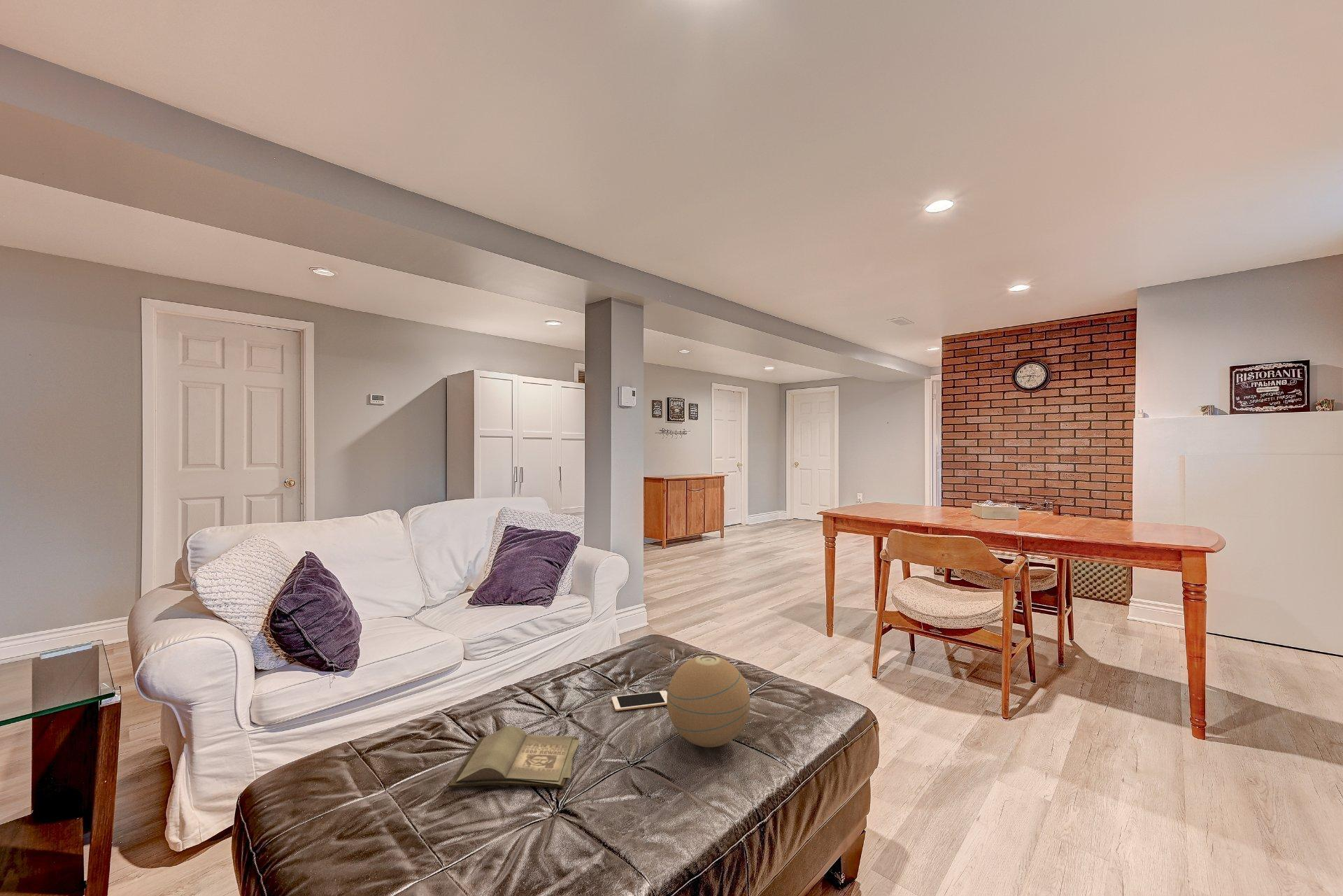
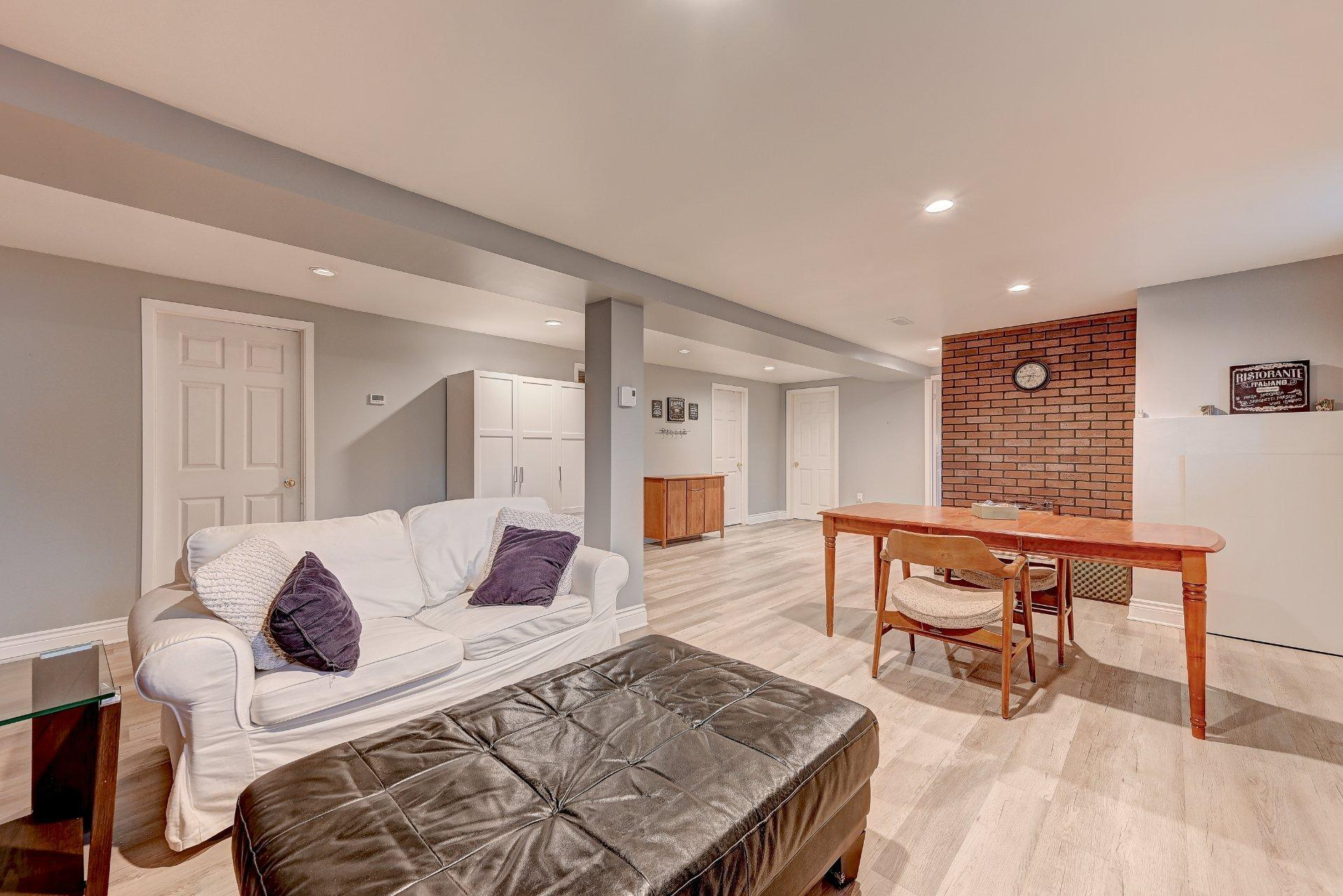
- decorative orb (708, 700)
- hardback book (520, 753)
- cell phone (641, 700)
